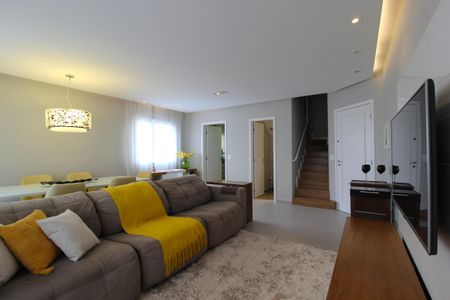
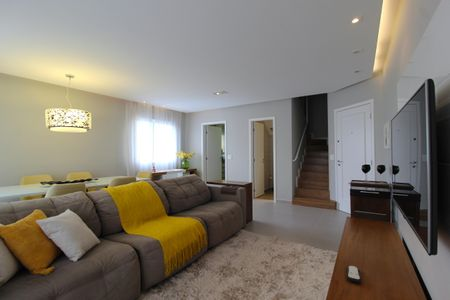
+ remote control (353, 273)
